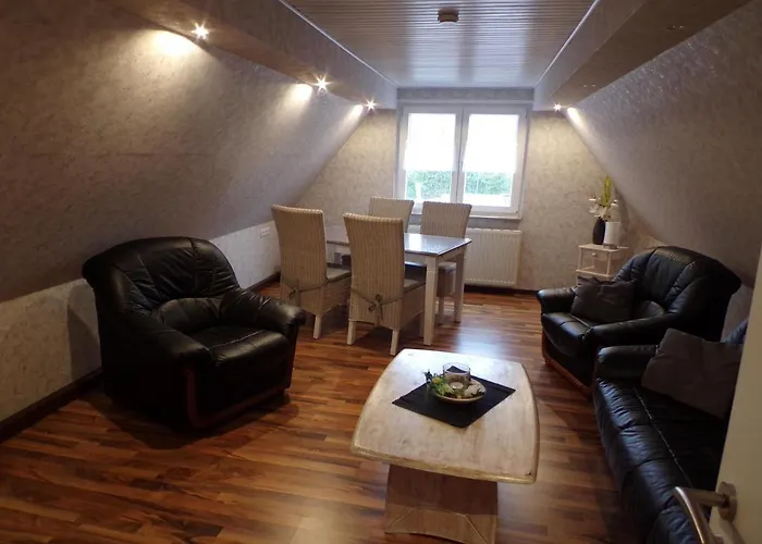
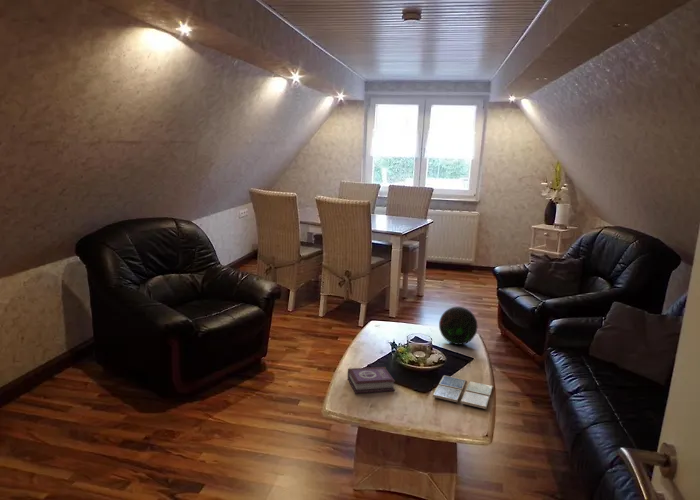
+ drink coaster (464, 392)
+ decorative orb (458, 325)
+ book (370, 378)
